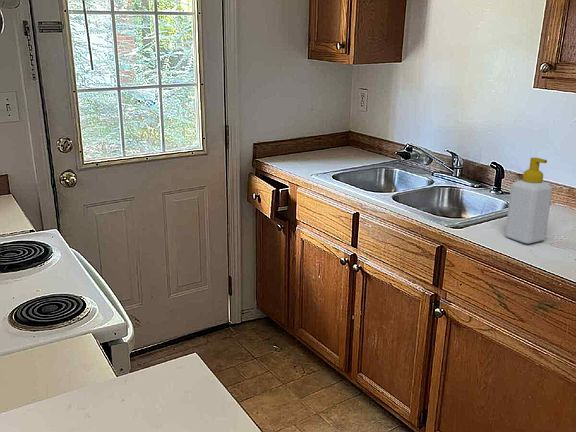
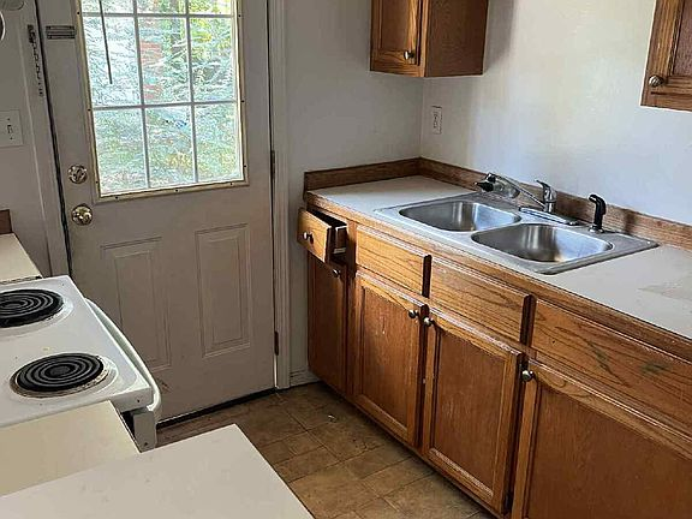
- soap bottle (529, 199)
